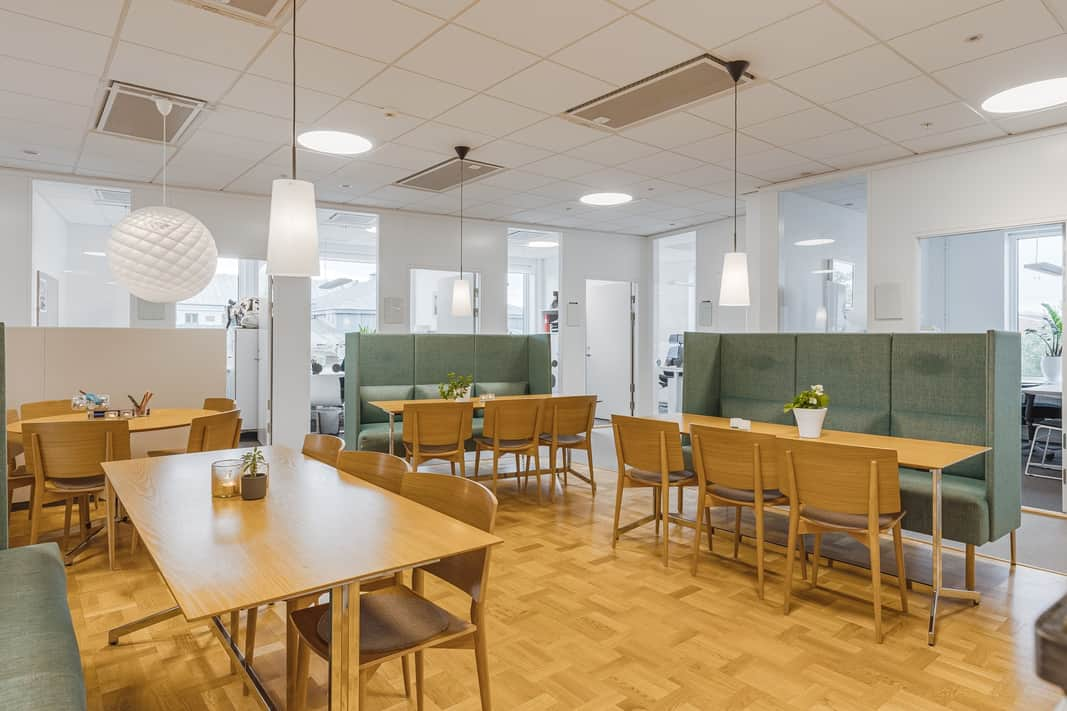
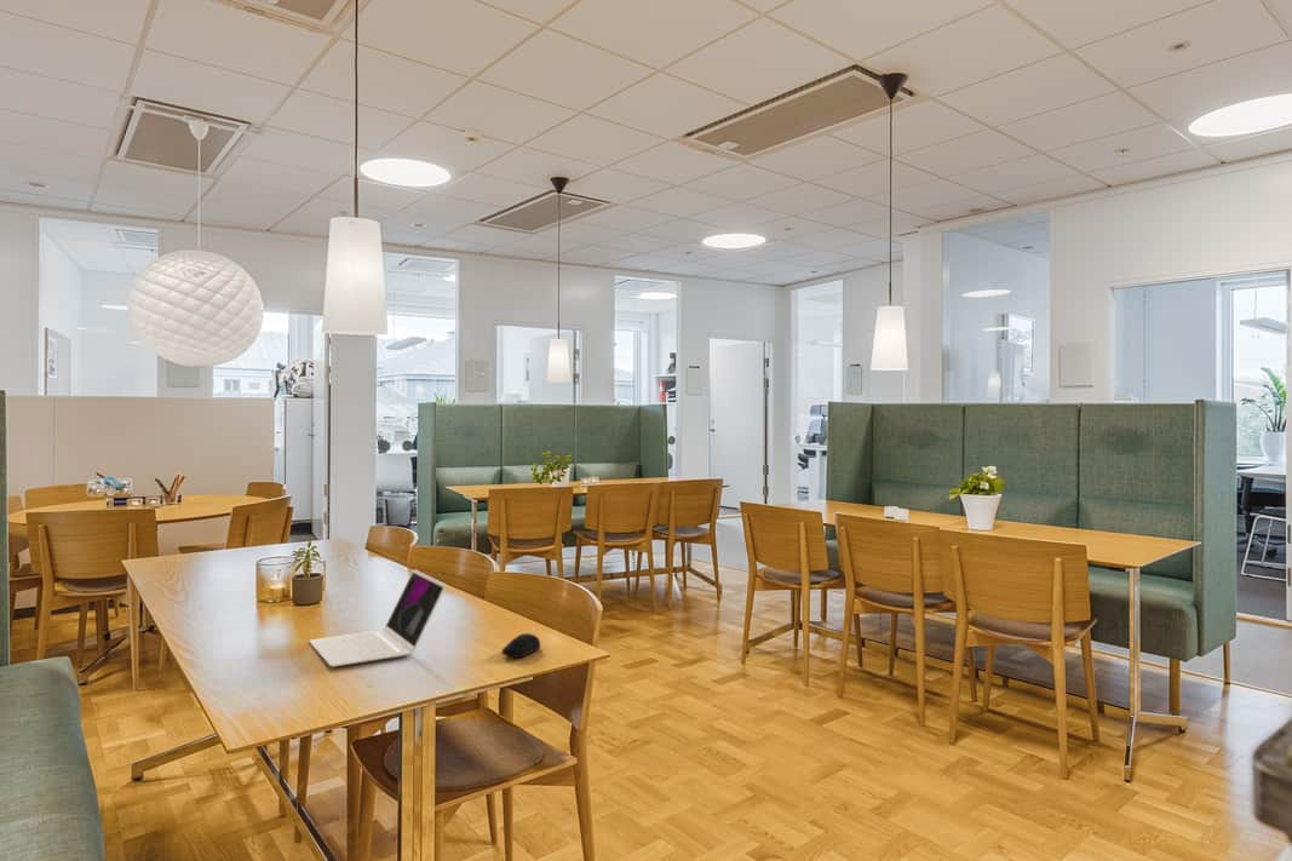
+ laptop (390, 615)
+ computer mouse (522, 643)
